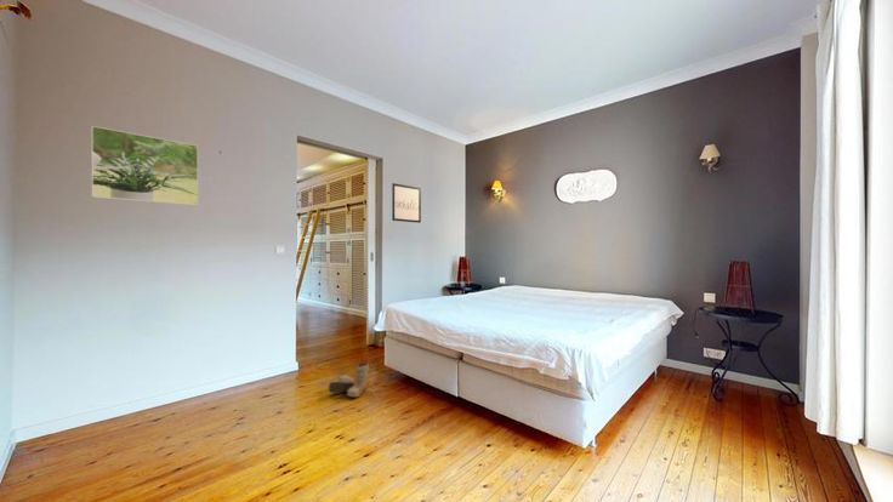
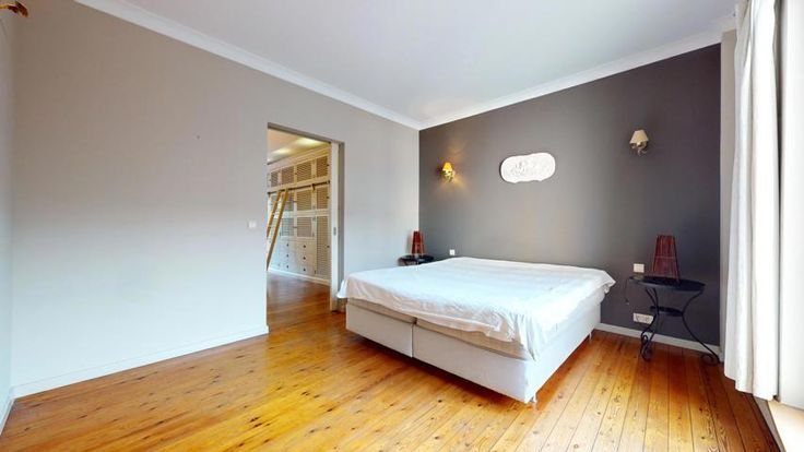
- boots (348, 377)
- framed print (149, 169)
- wall art (406, 204)
